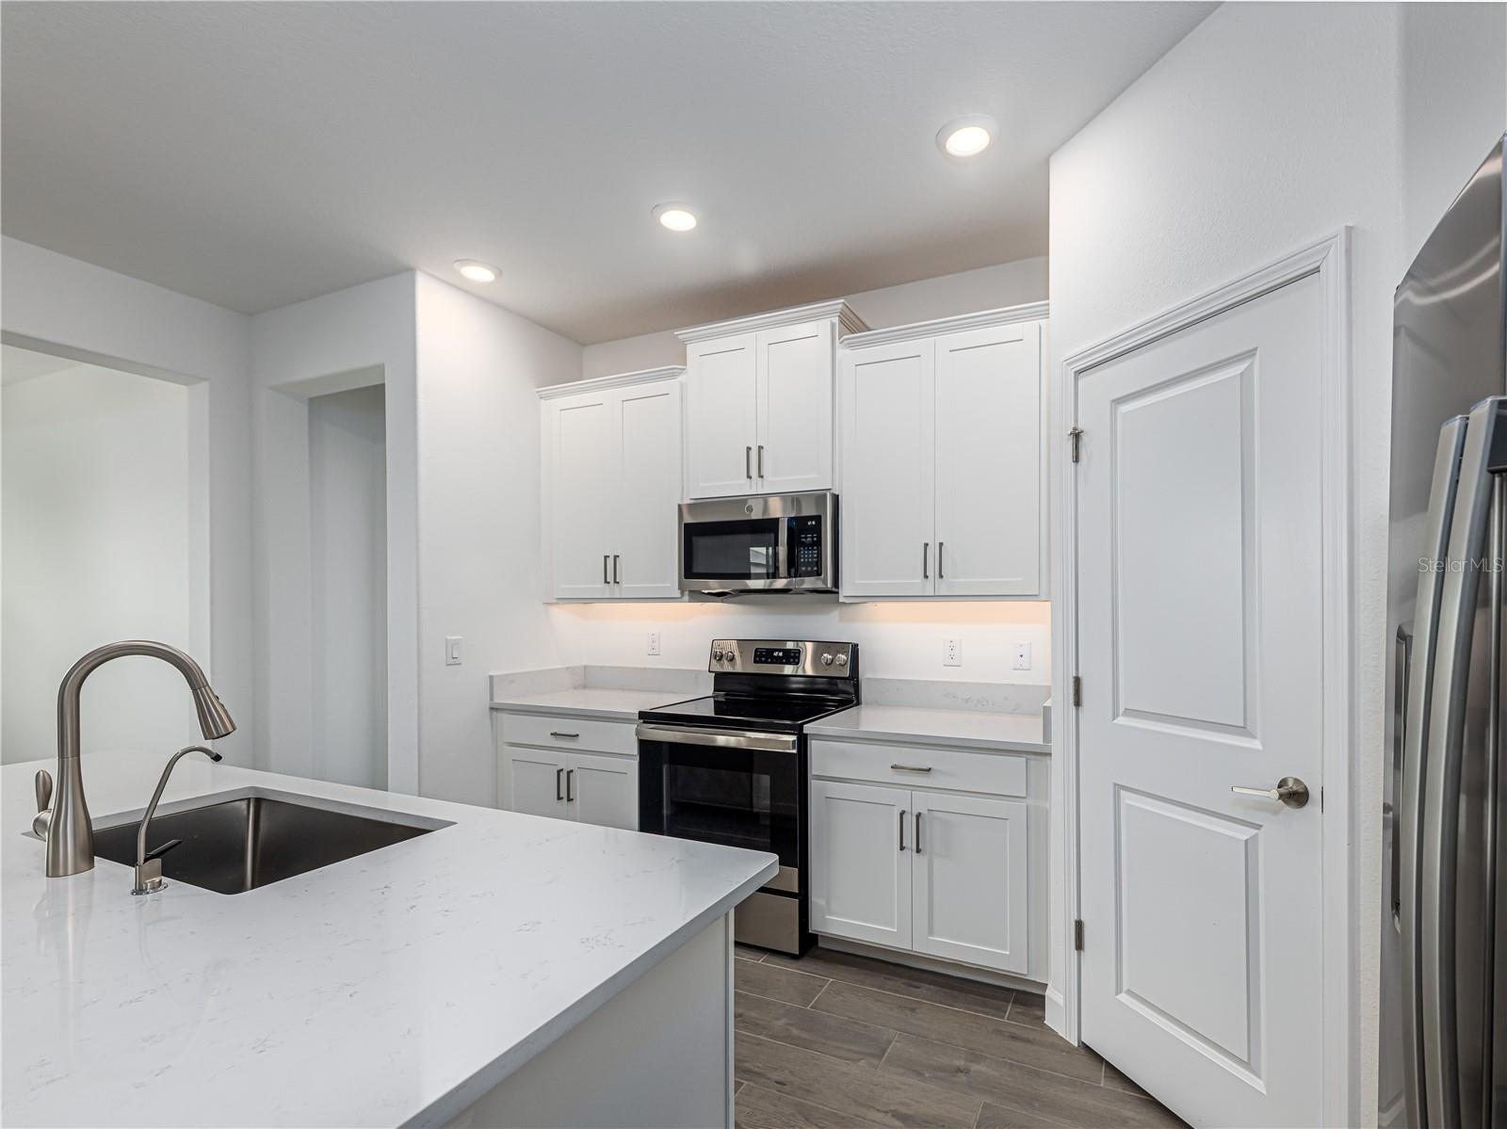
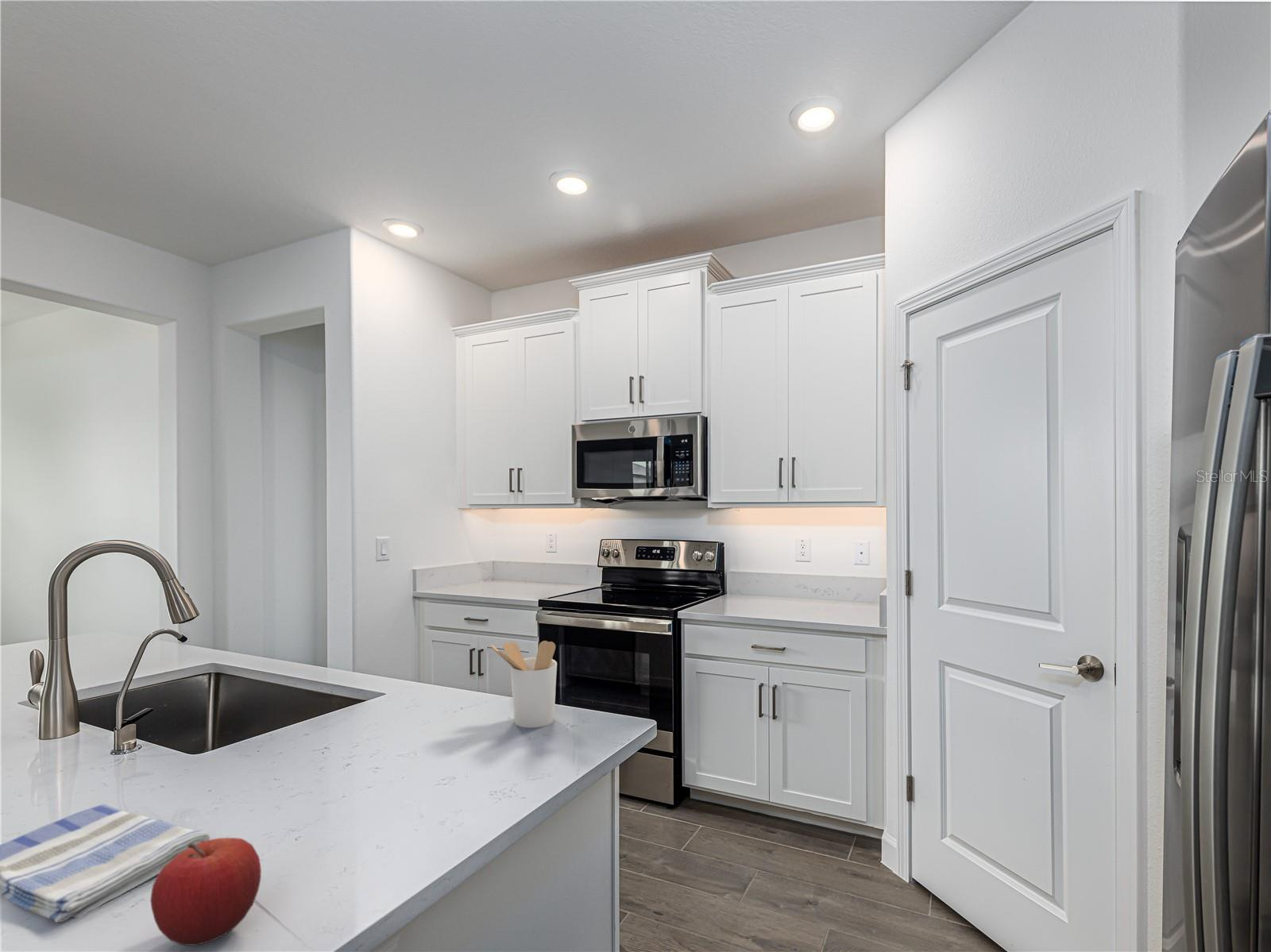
+ fruit (207, 886)
+ dish towel (87, 852)
+ utensil holder (523, 681)
